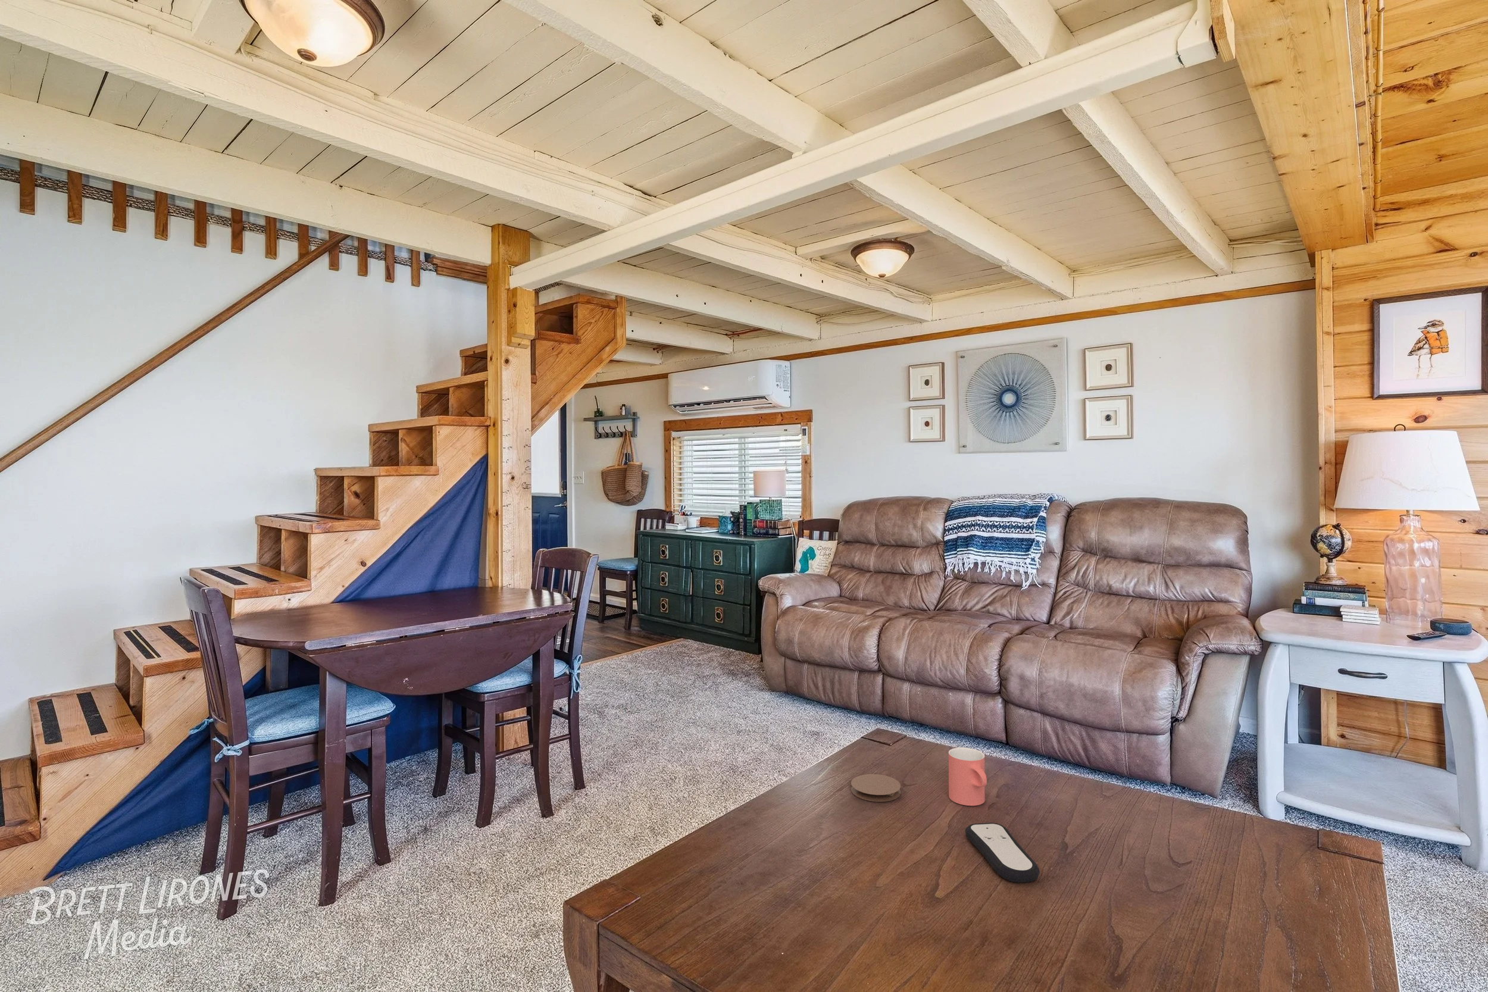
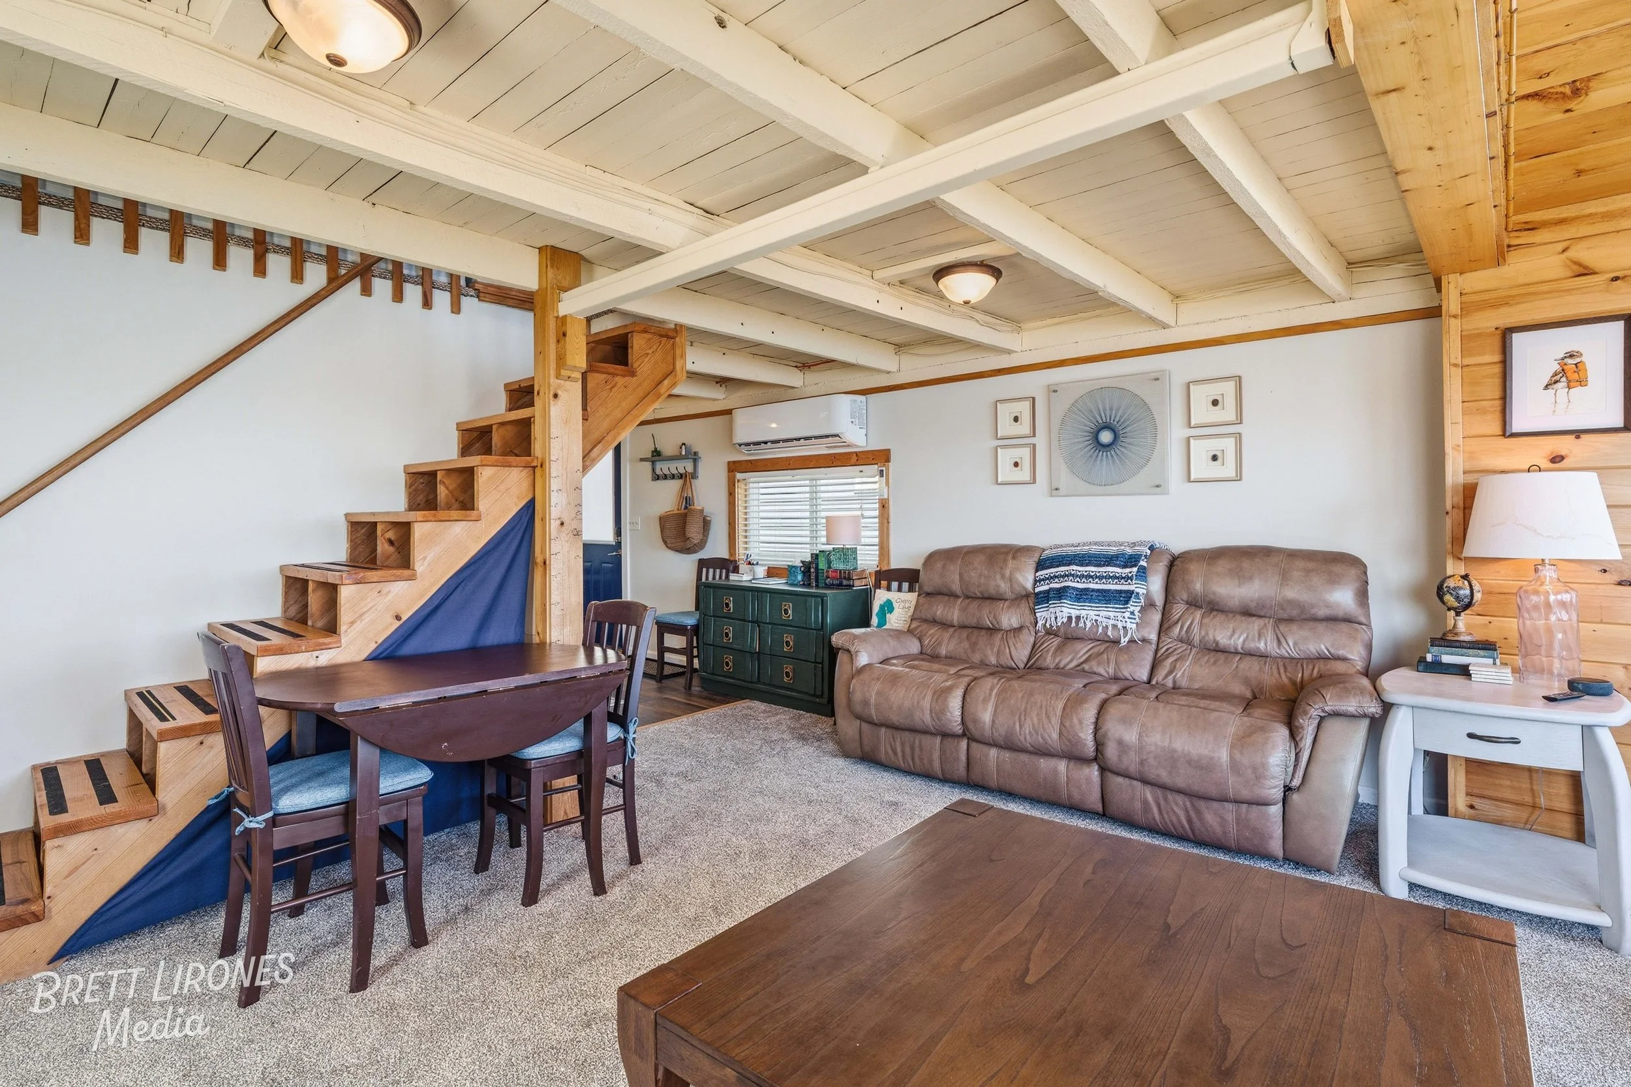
- remote control (1002, 850)
- coaster (876, 787)
- cup (971, 779)
